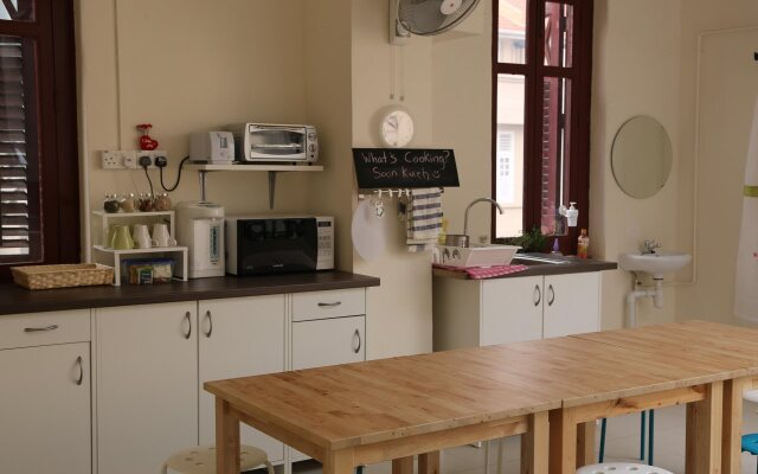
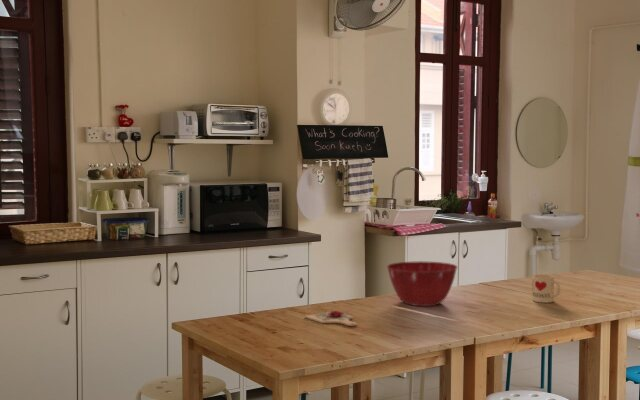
+ mug (546, 288)
+ cutting board (336, 317)
+ mixing bowl (421, 284)
